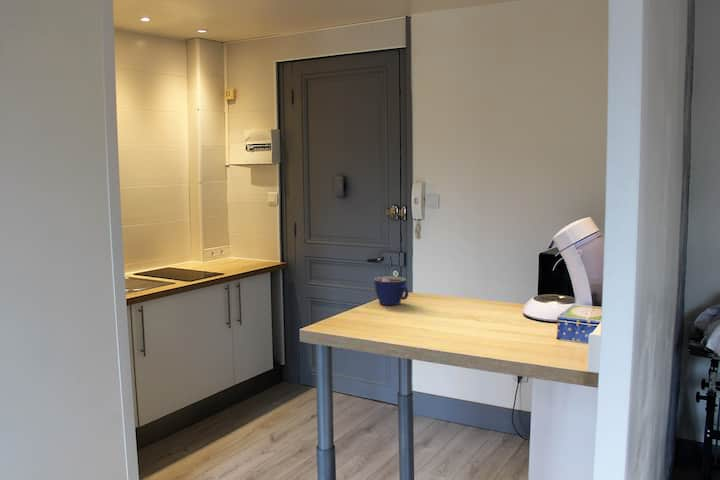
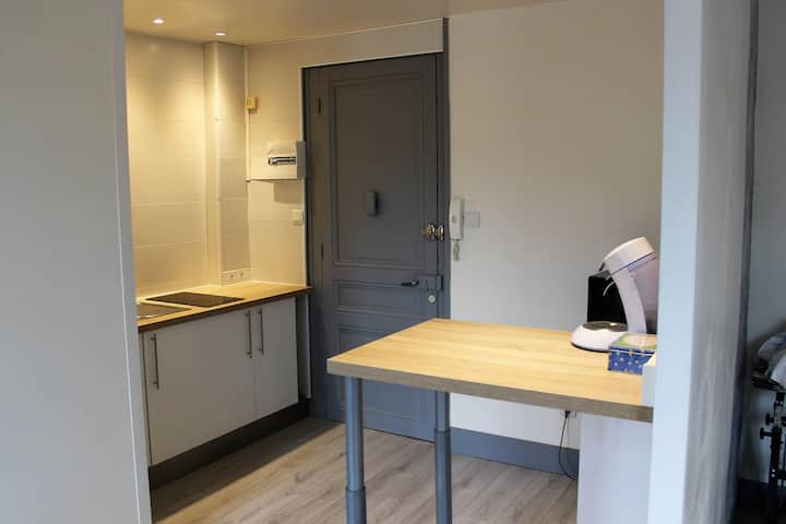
- cup (393, 291)
